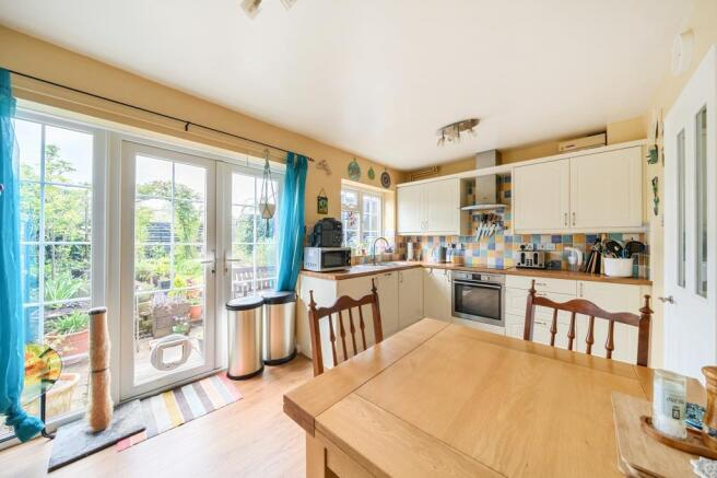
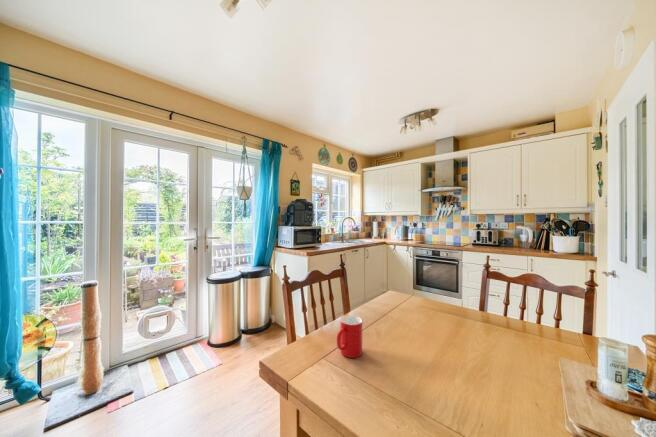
+ cup (347, 337)
